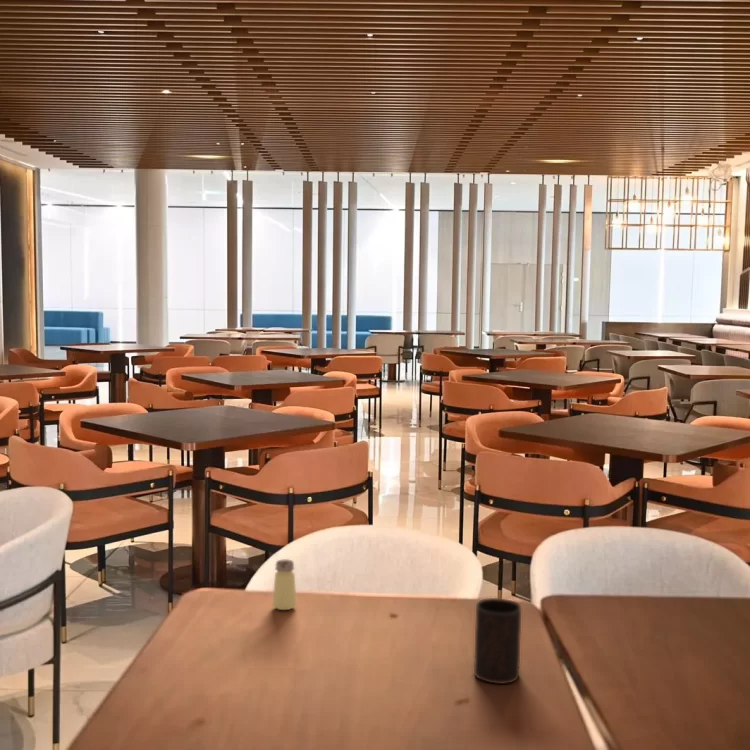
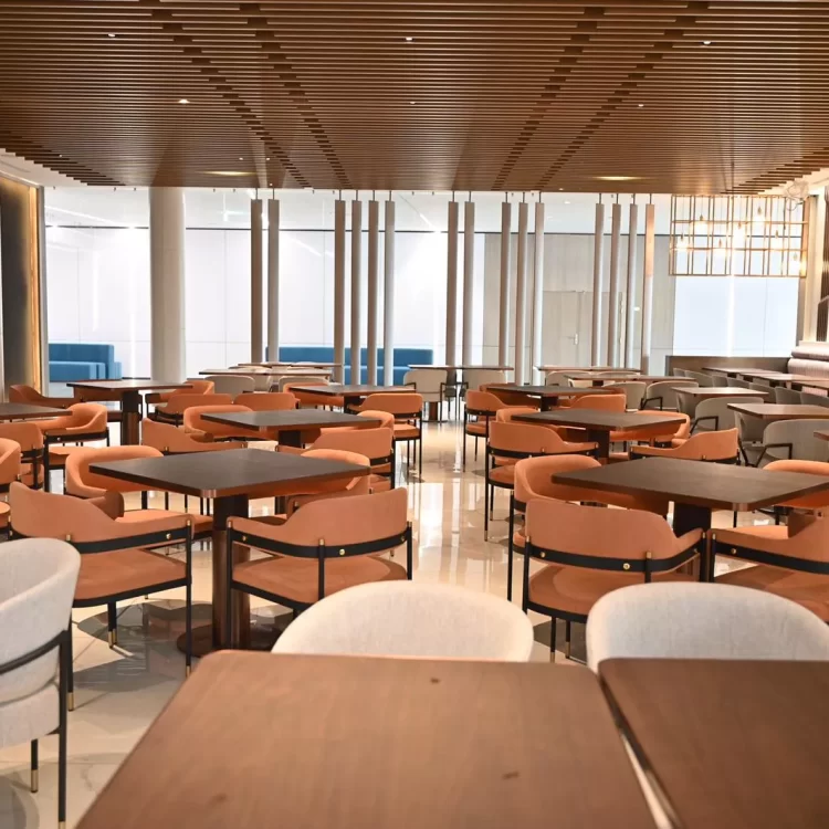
- saltshaker (284, 583)
- cup (497, 640)
